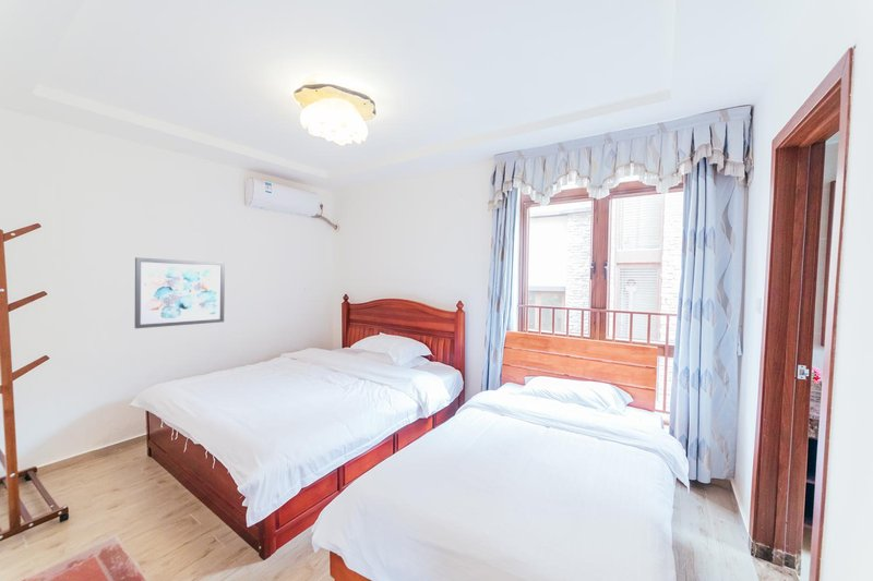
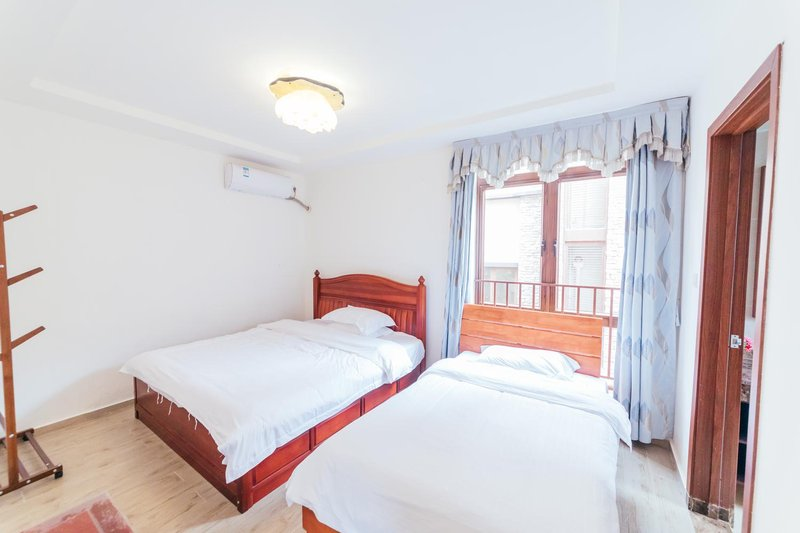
- wall art (183, 292)
